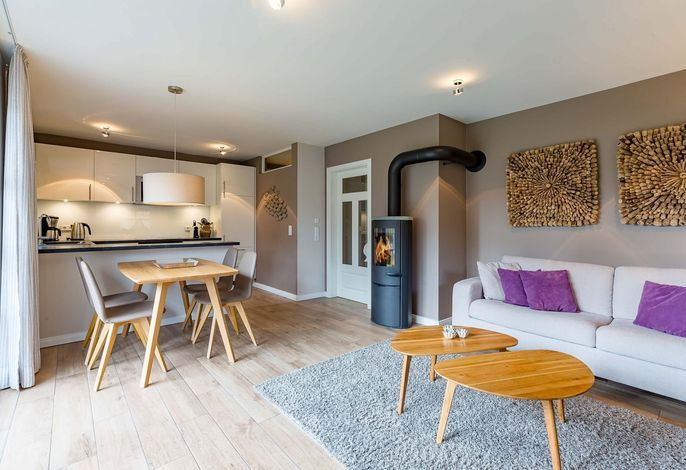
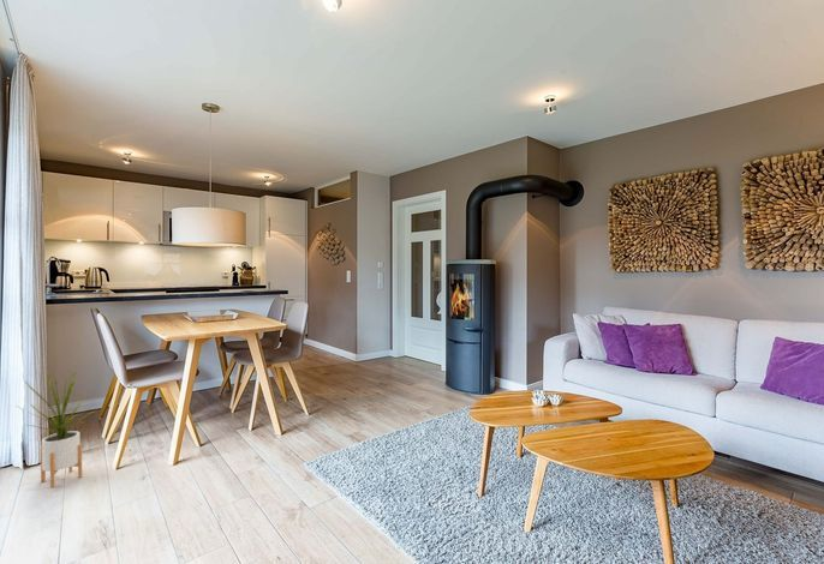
+ house plant (62, 422)
